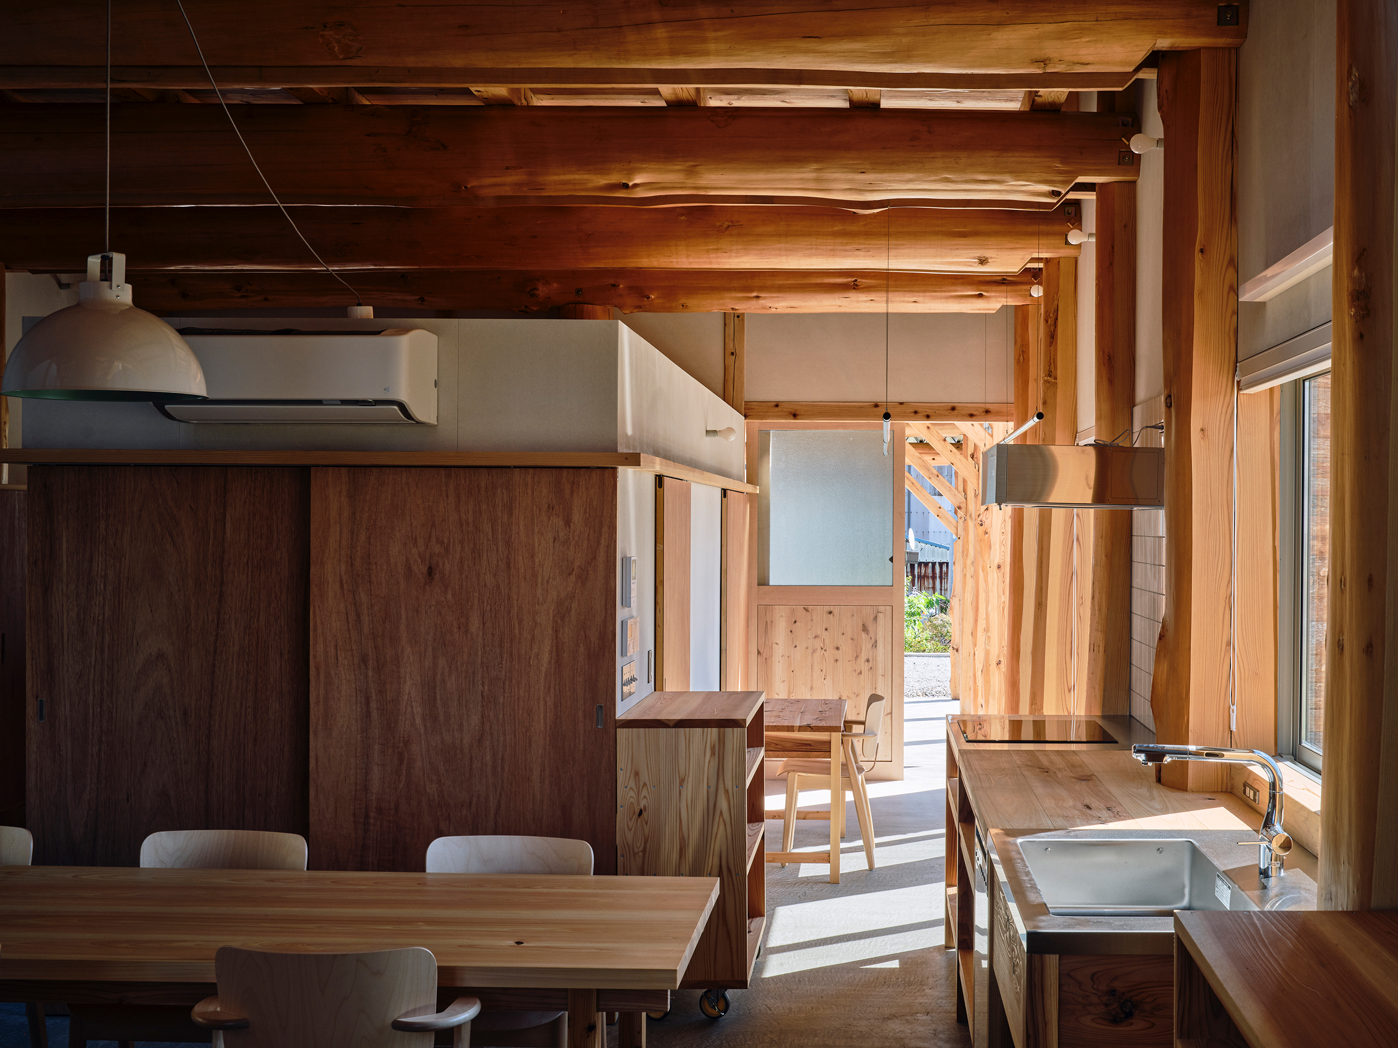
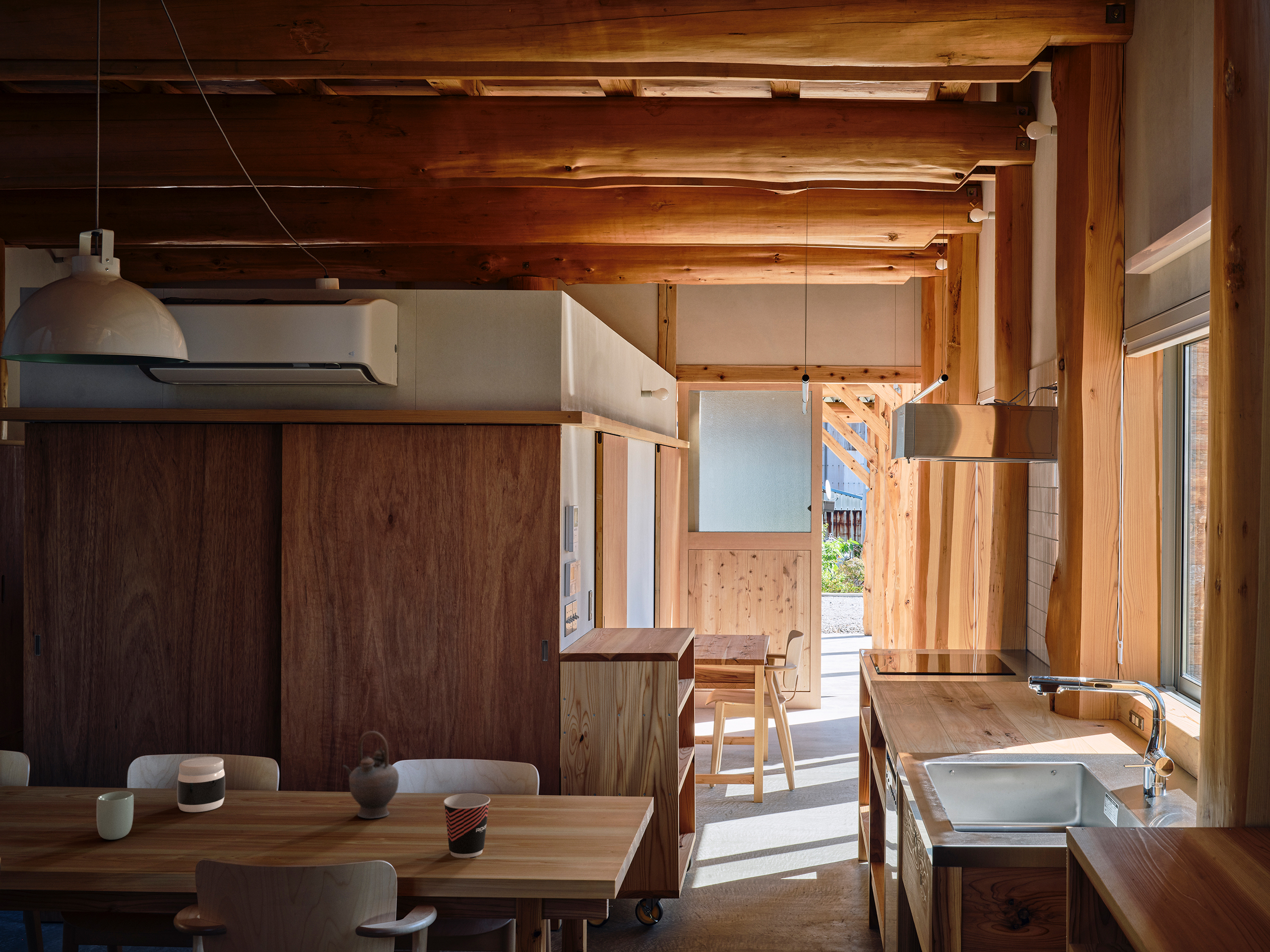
+ teapot (369, 772)
+ cup (115, 816)
+ cup (466, 826)
+ jar (201, 783)
